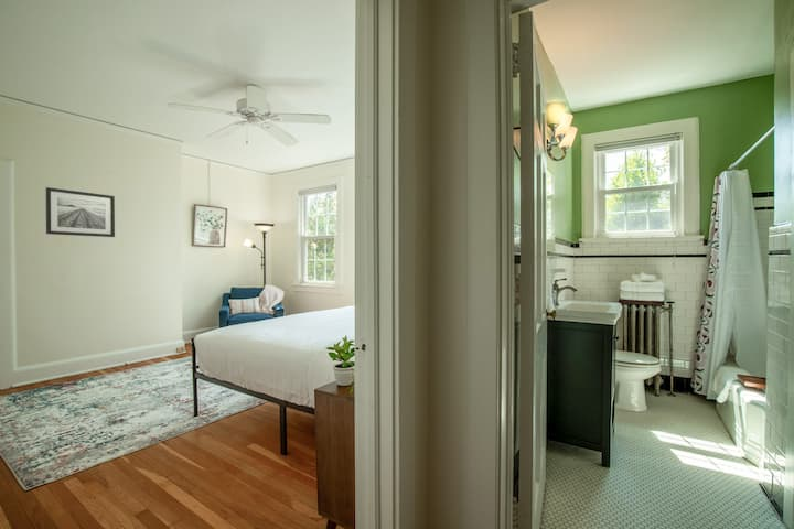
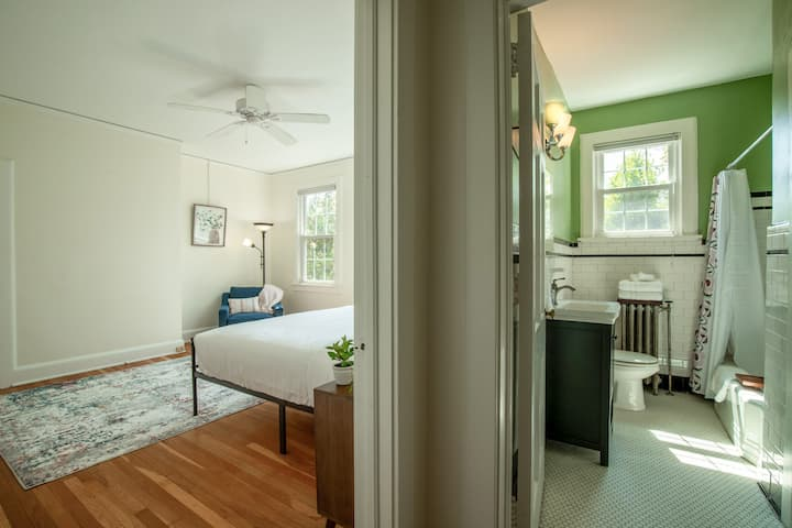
- wall art (82, 214)
